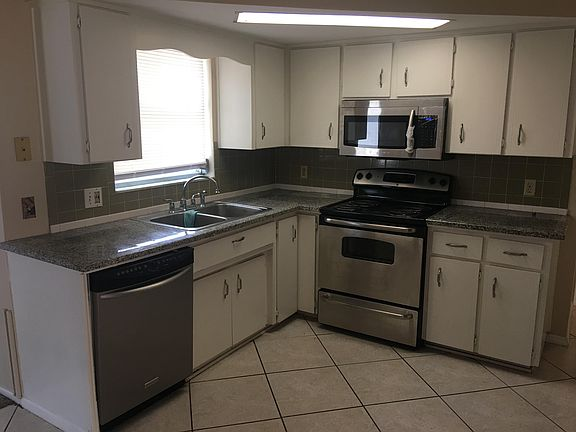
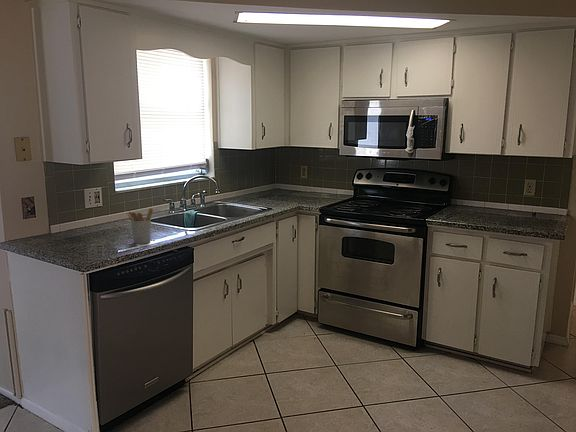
+ utensil holder (139, 226)
